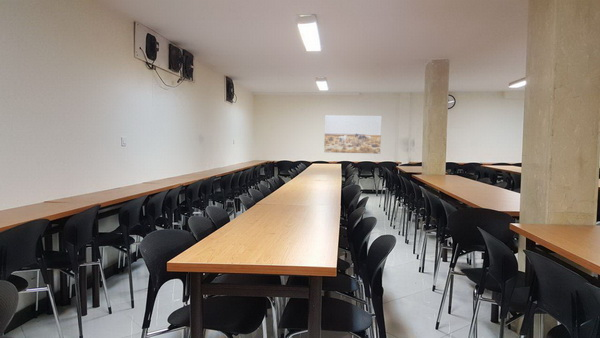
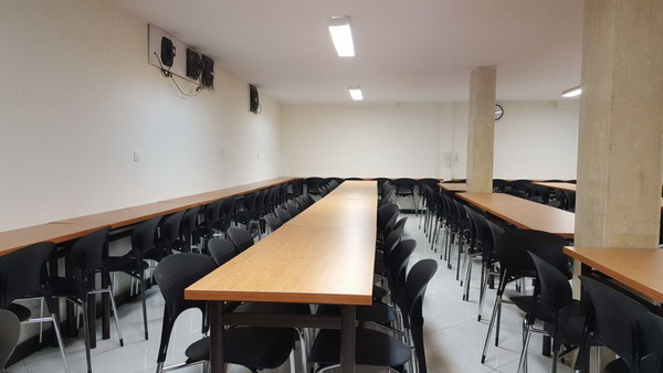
- wall art (352, 134)
